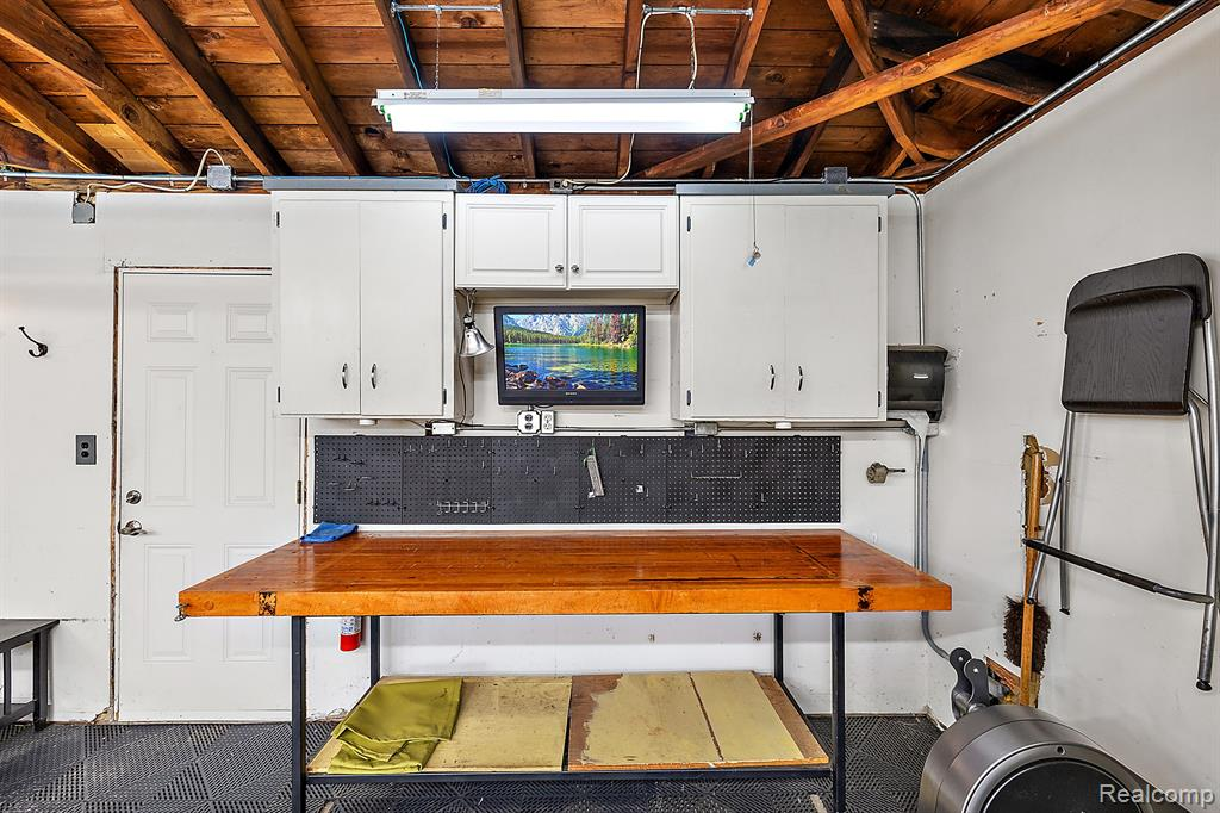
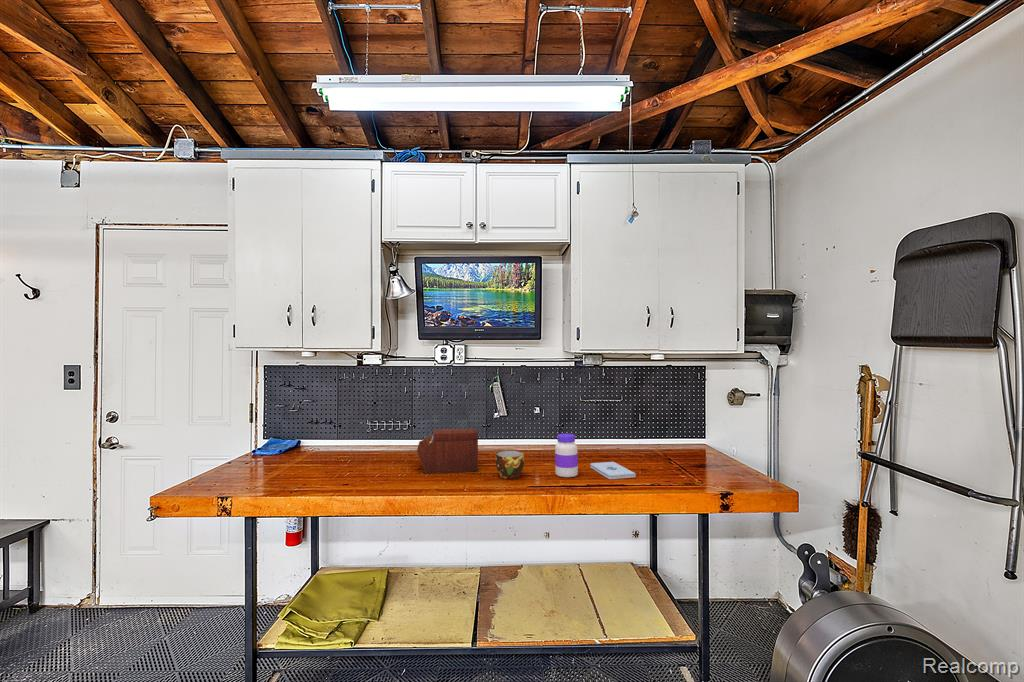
+ sewing box (447, 447)
+ cup (508, 464)
+ jar (566, 454)
+ notepad (611, 470)
